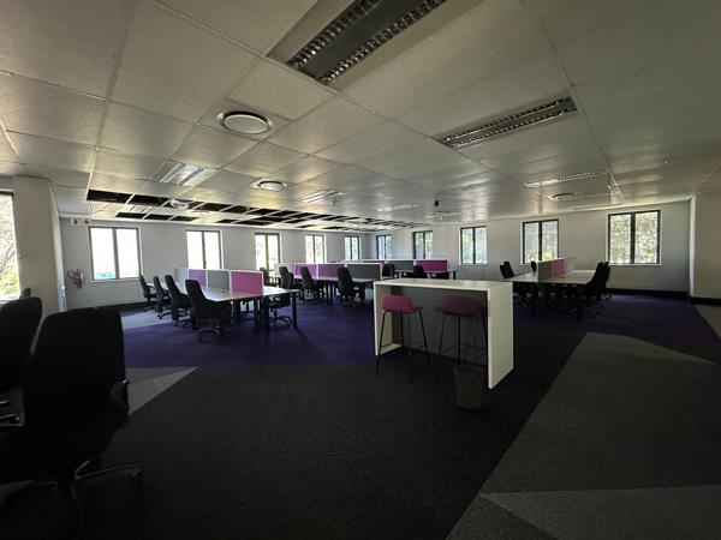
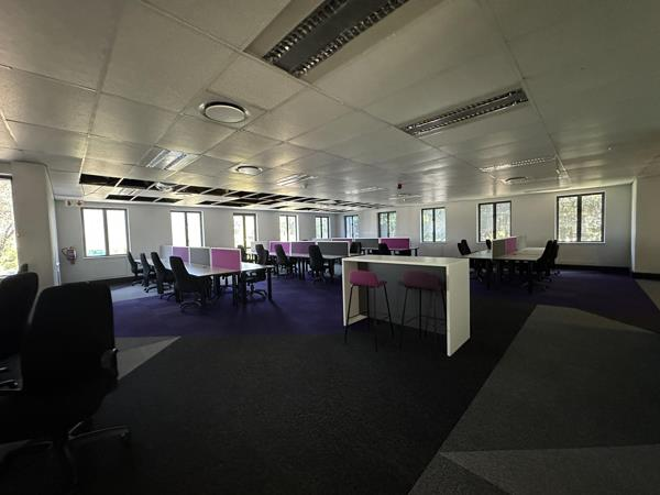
- wastebasket (469, 386)
